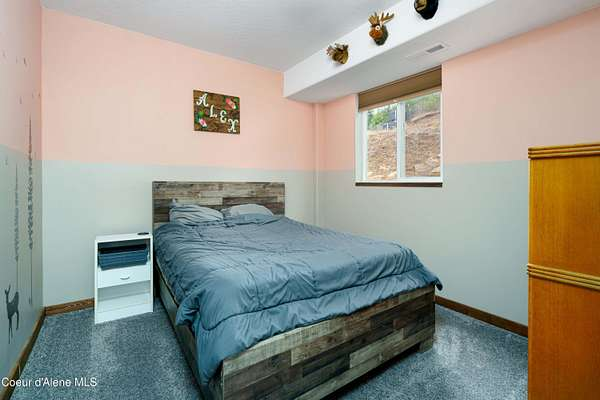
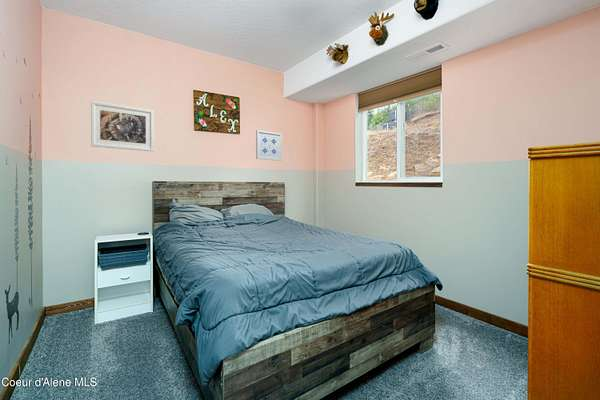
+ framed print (123, 127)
+ wall art (269, 145)
